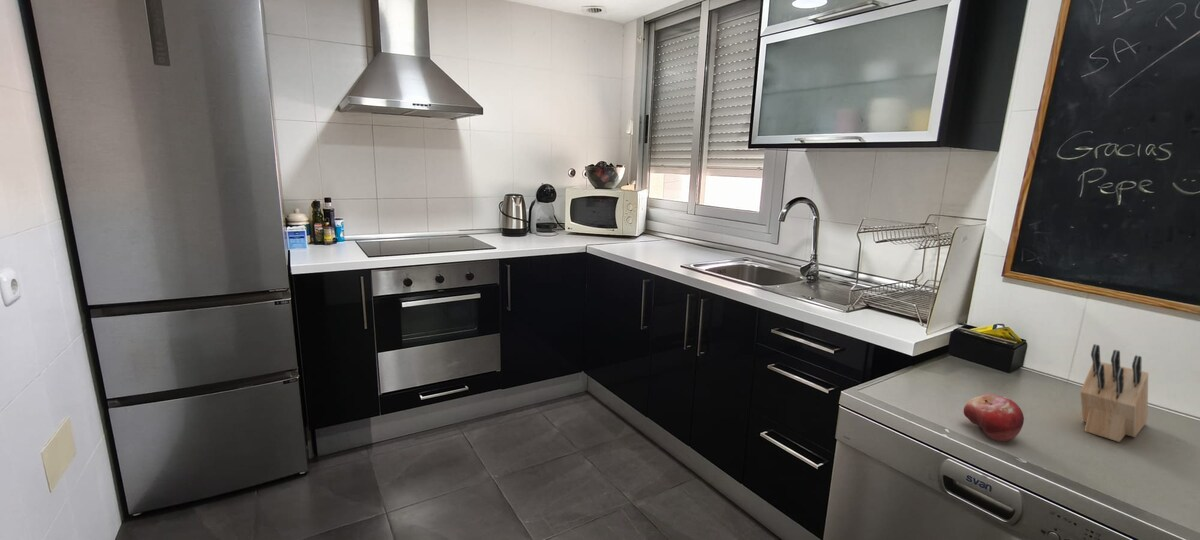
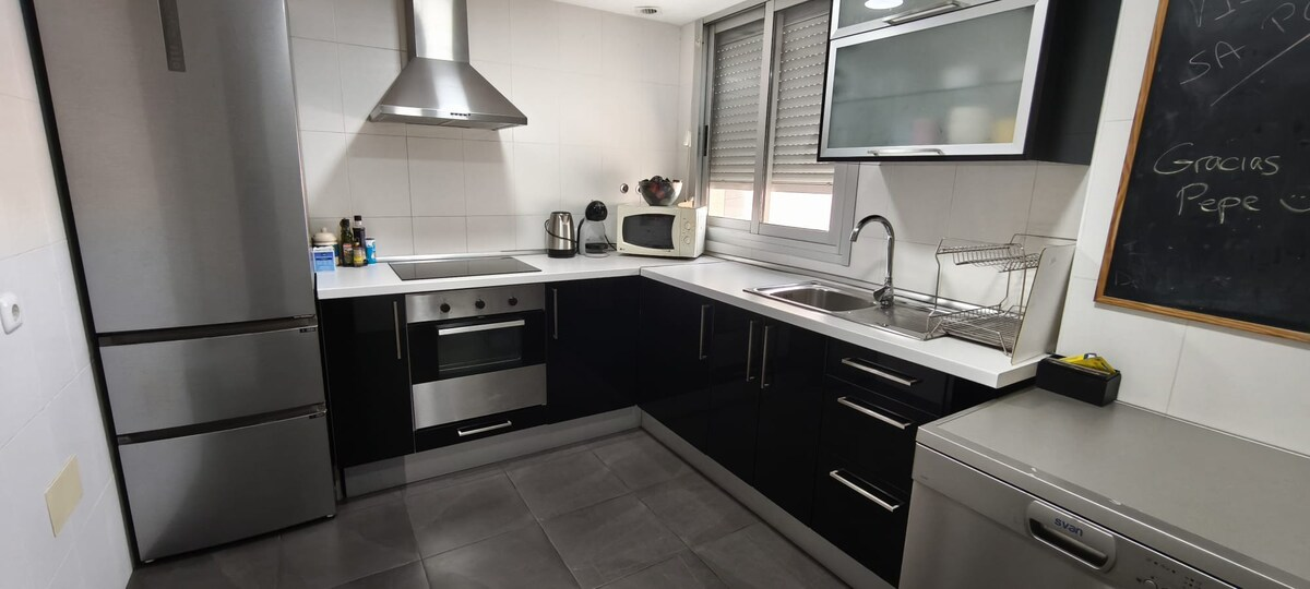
- knife block (1118, 386)
- fruit (994, 415)
